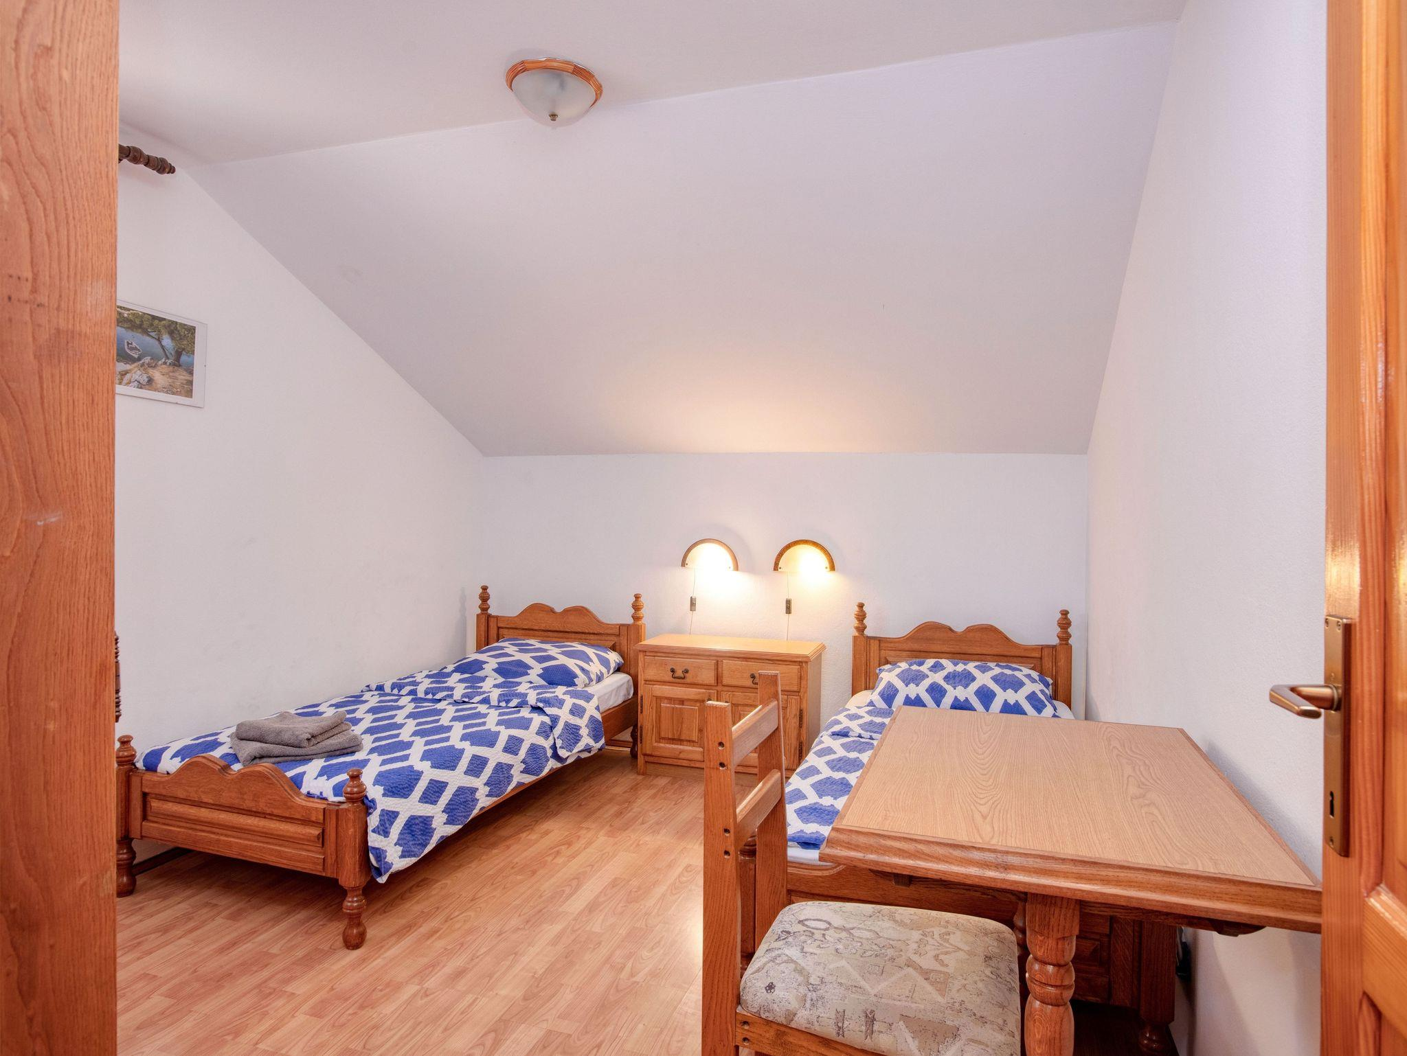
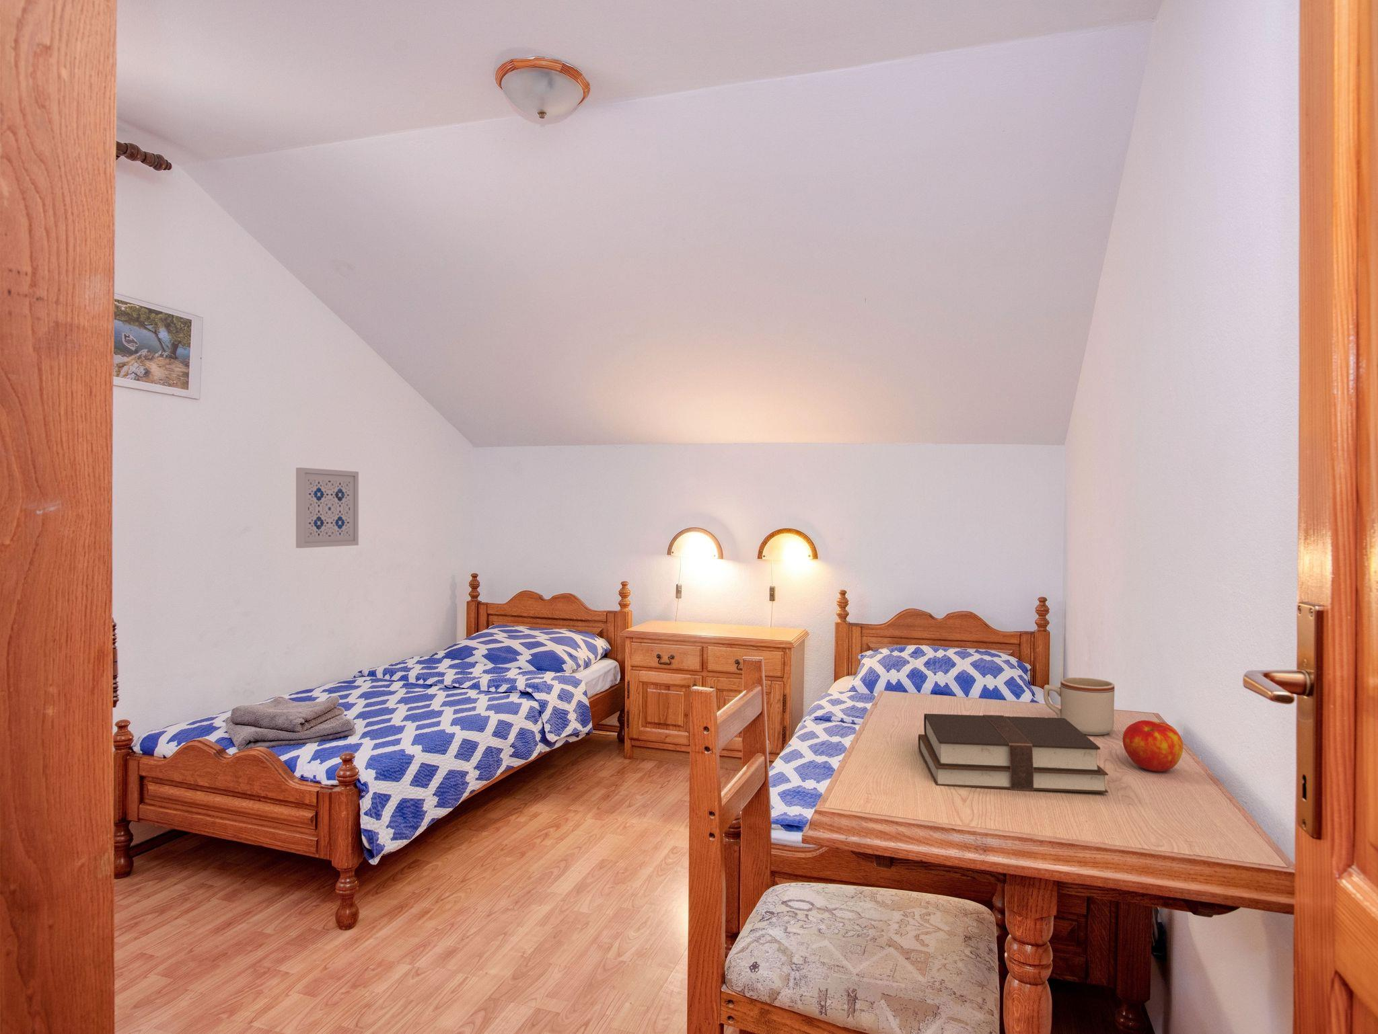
+ mug (1078, 705)
+ wall art (328, 507)
+ bible (1004, 748)
+ apple (1152, 745)
